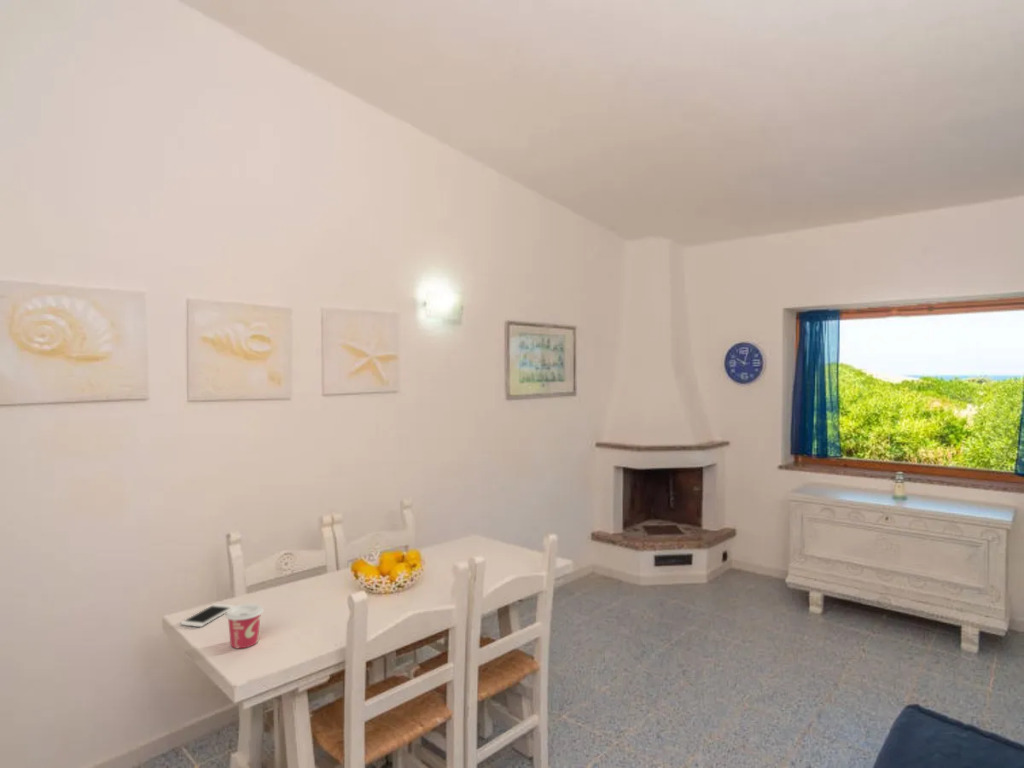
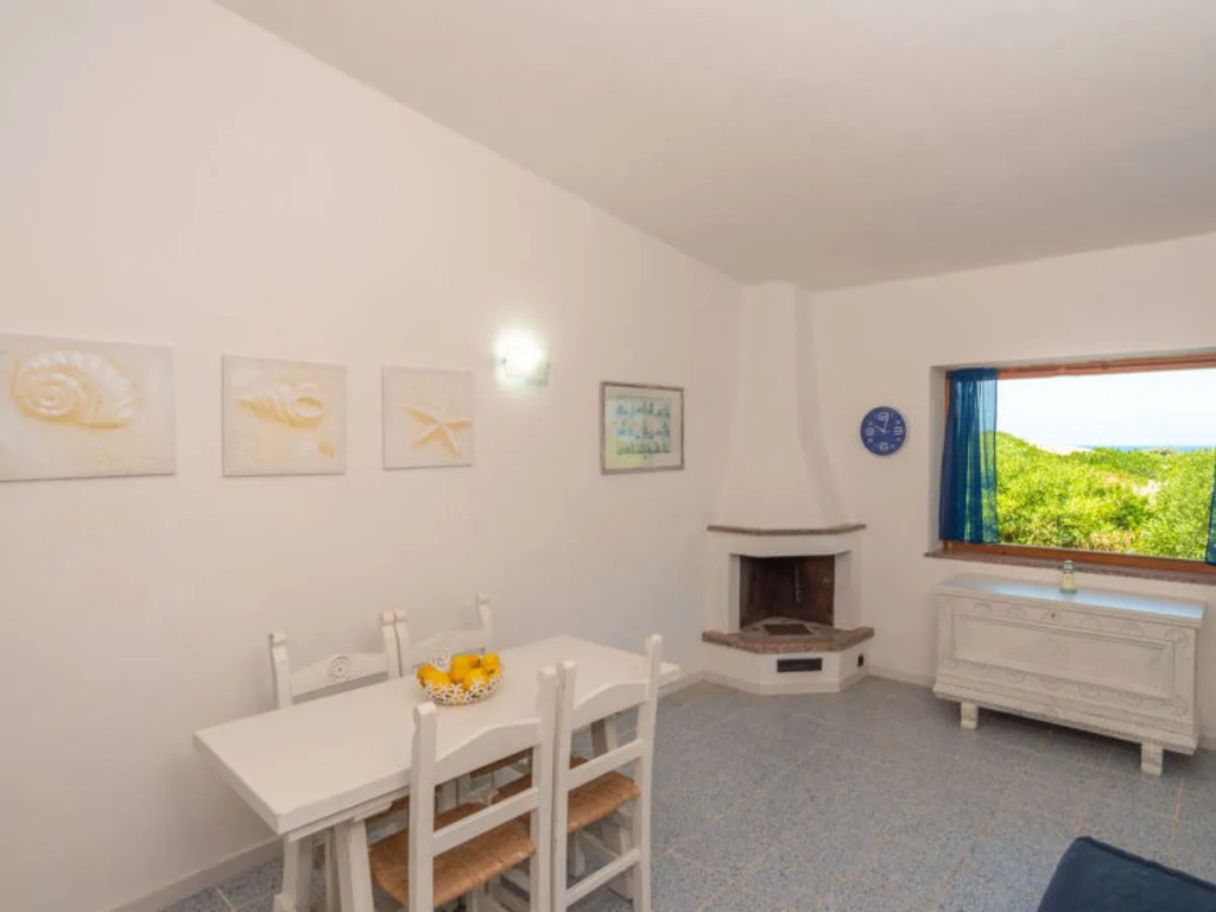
- cell phone (208, 614)
- cup (244, 626)
